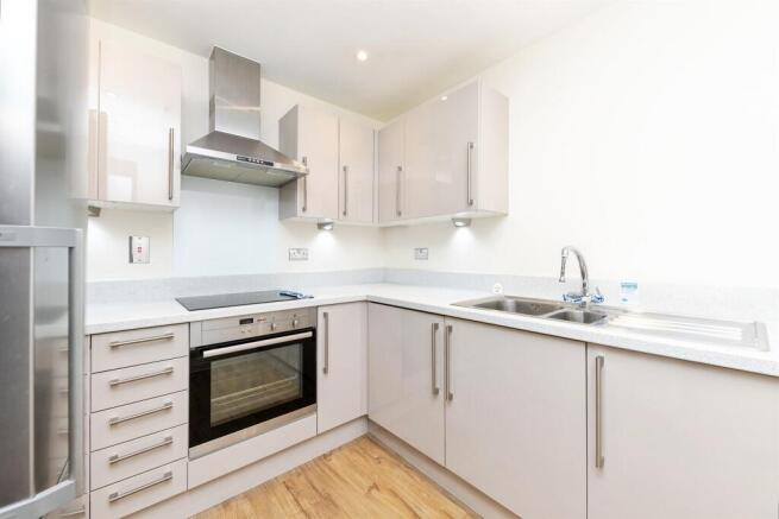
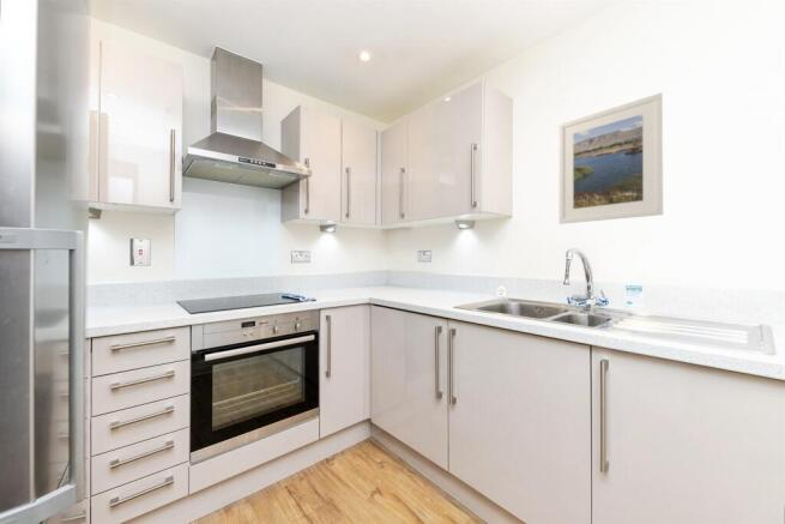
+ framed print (605, 164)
